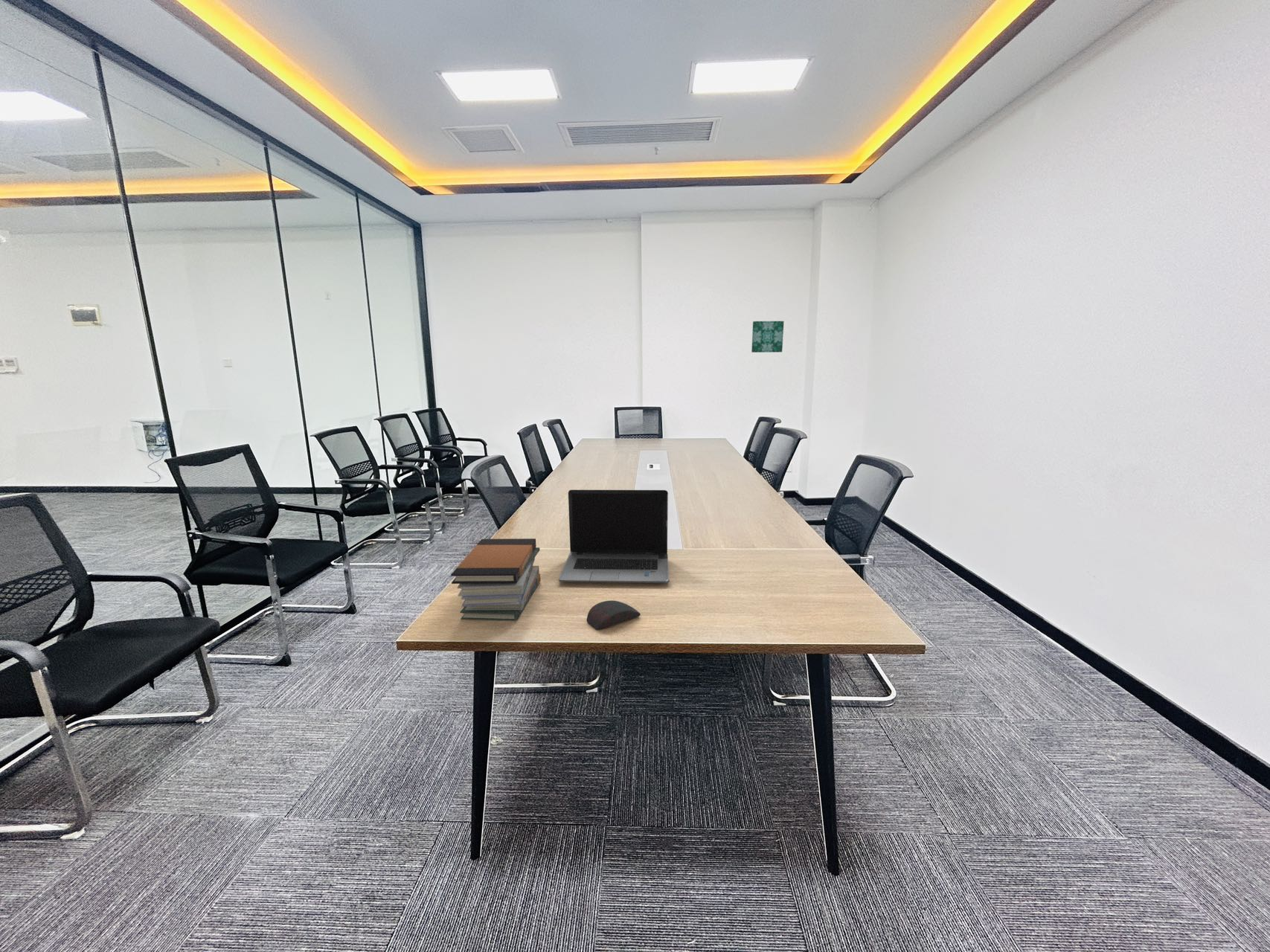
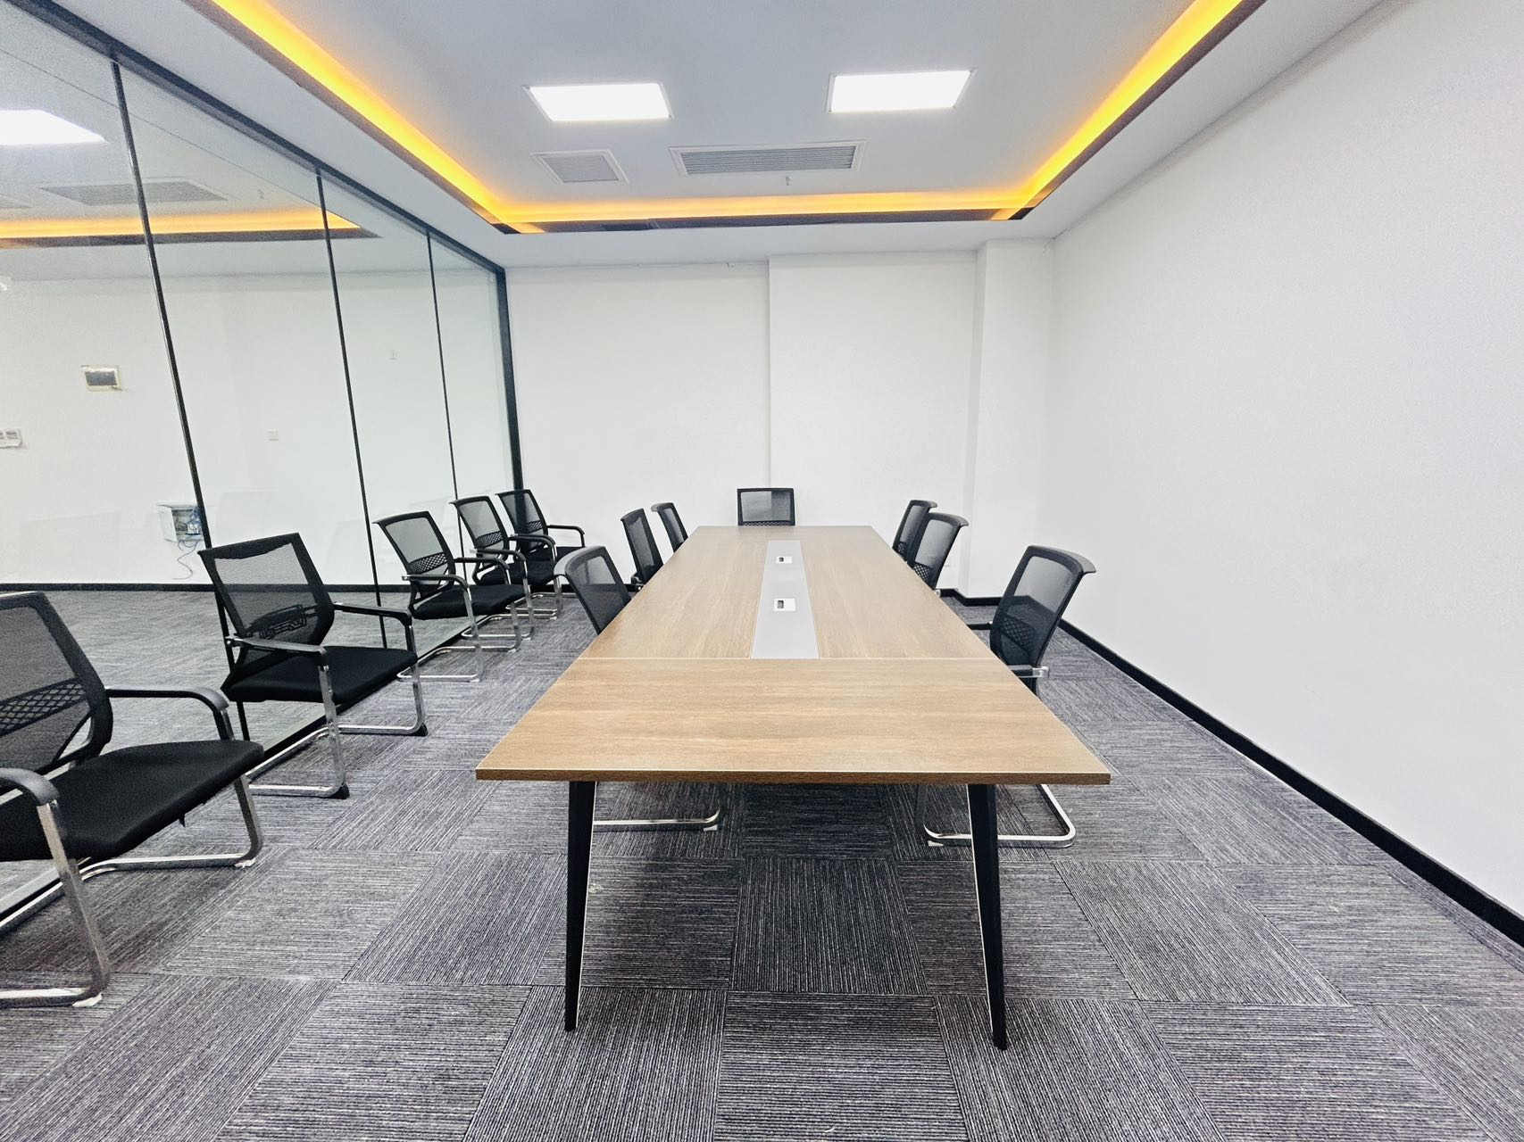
- laptop computer (615, 536)
- book stack (500, 577)
- computer mouse (613, 611)
- wall art (767, 336)
